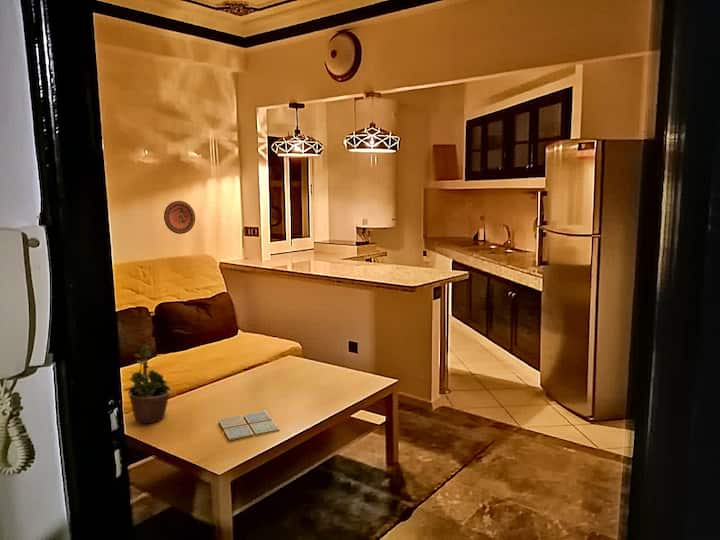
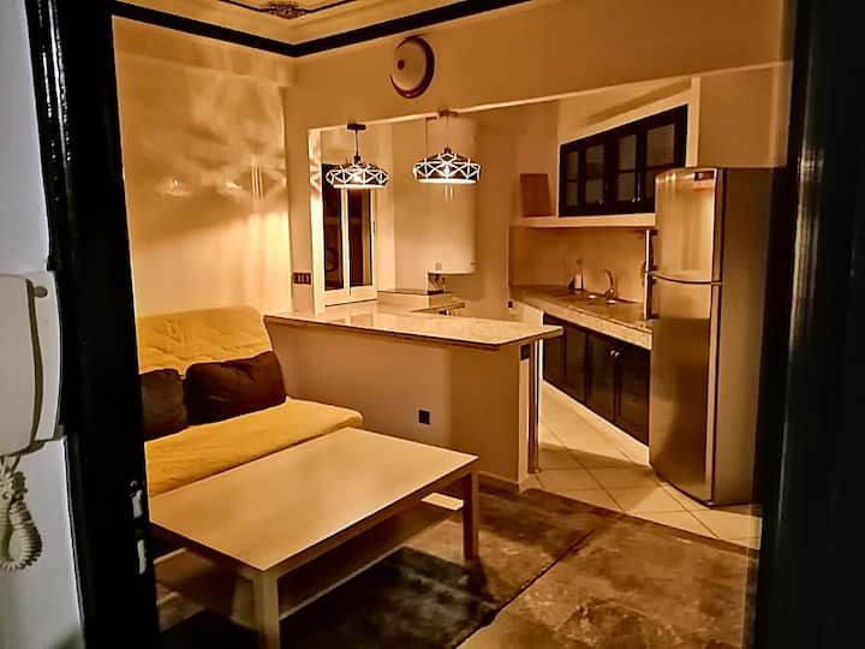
- decorative plate (179, 217)
- potted plant (150, 380)
- drink coaster (247, 425)
